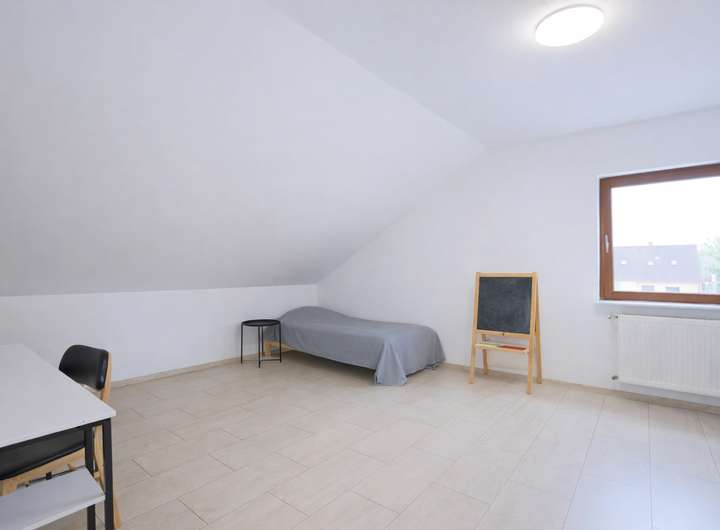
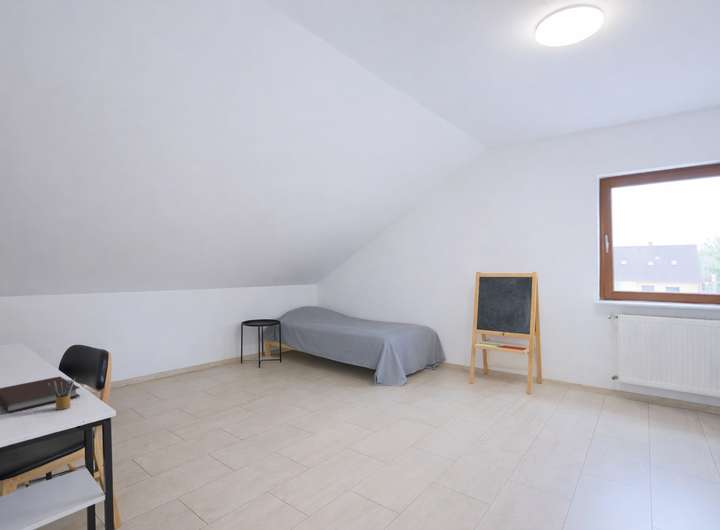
+ pencil box (62, 393)
+ notebook (36, 392)
